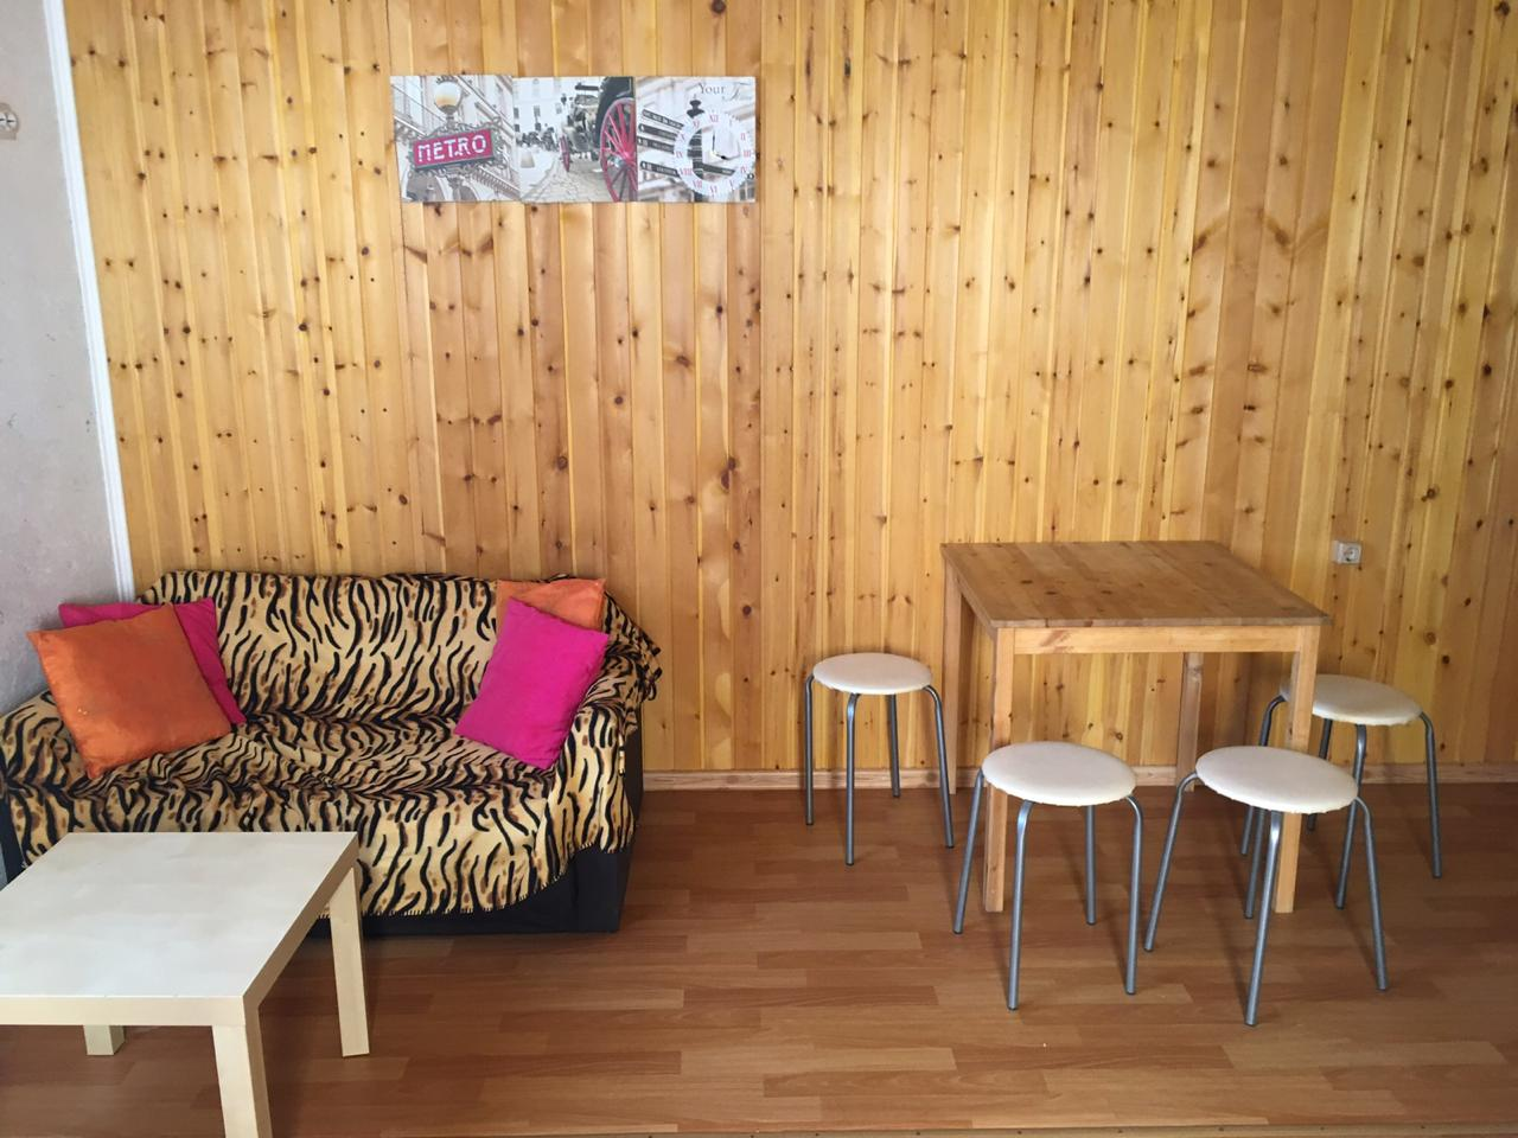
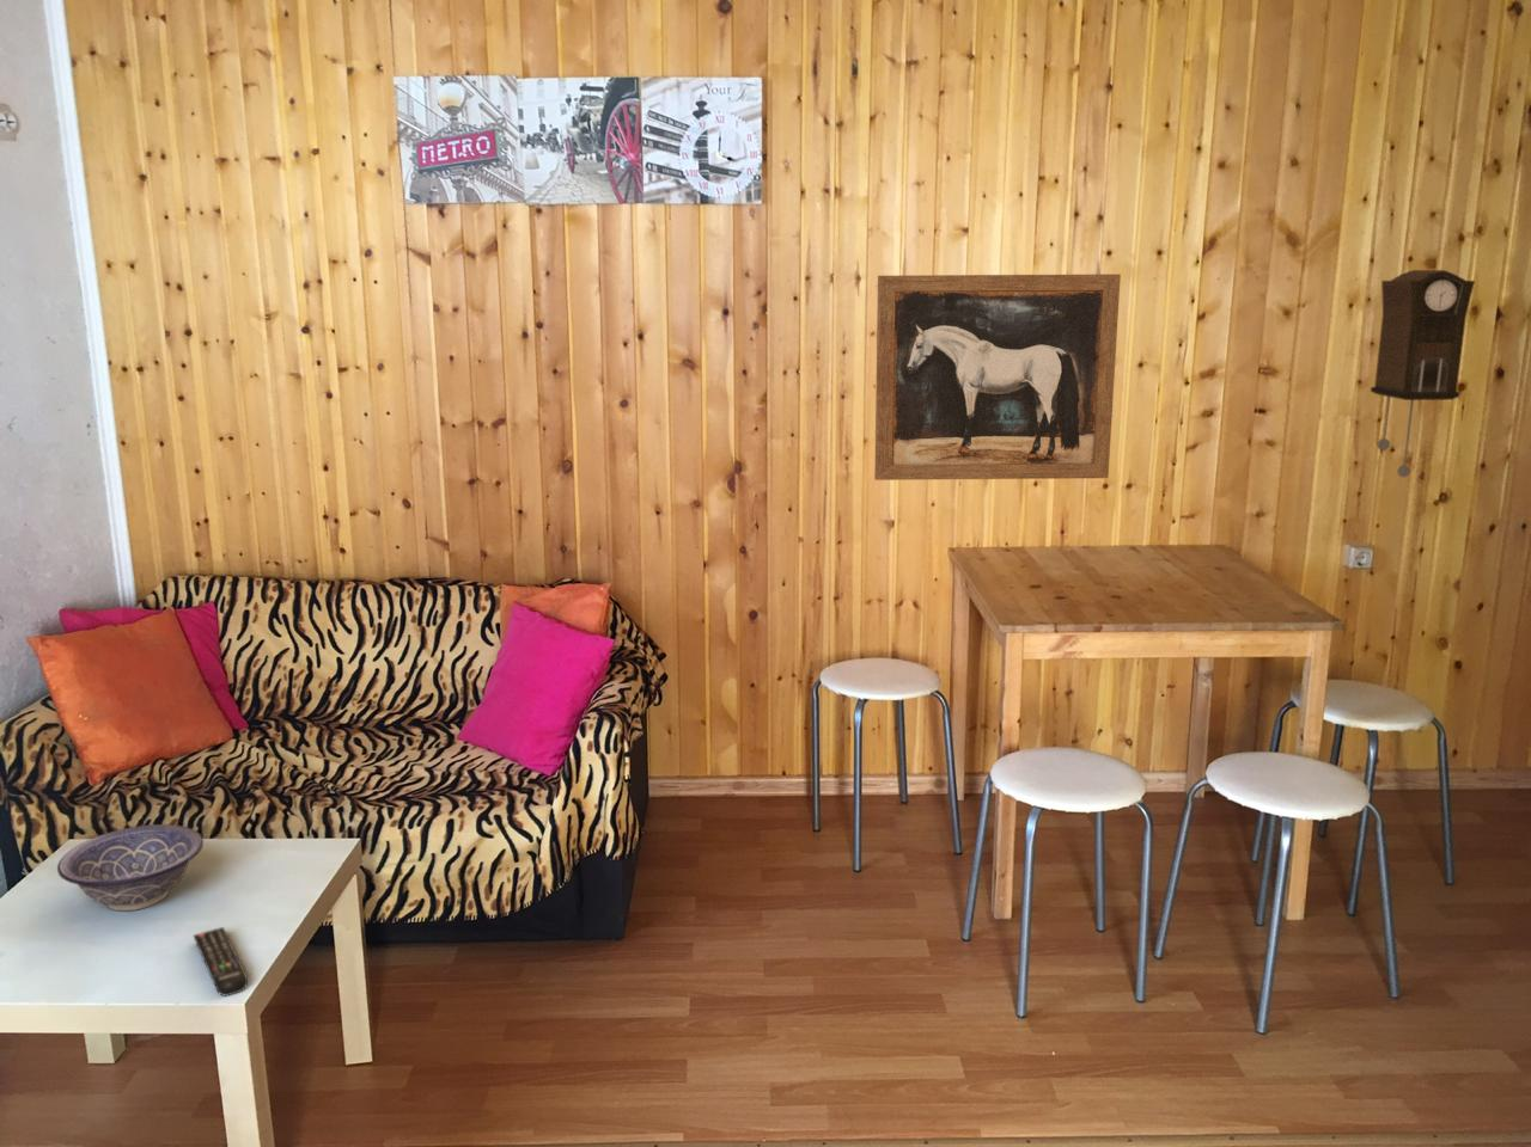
+ wall art (995, 377)
+ decorative bowl (134, 875)
+ remote control (219, 958)
+ pendulum clock (1415, 377)
